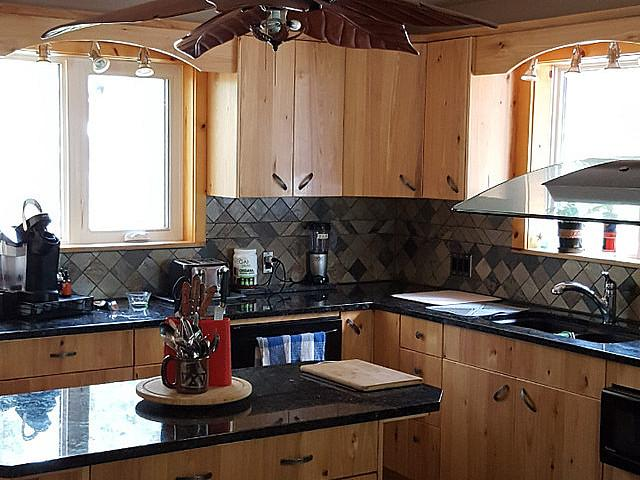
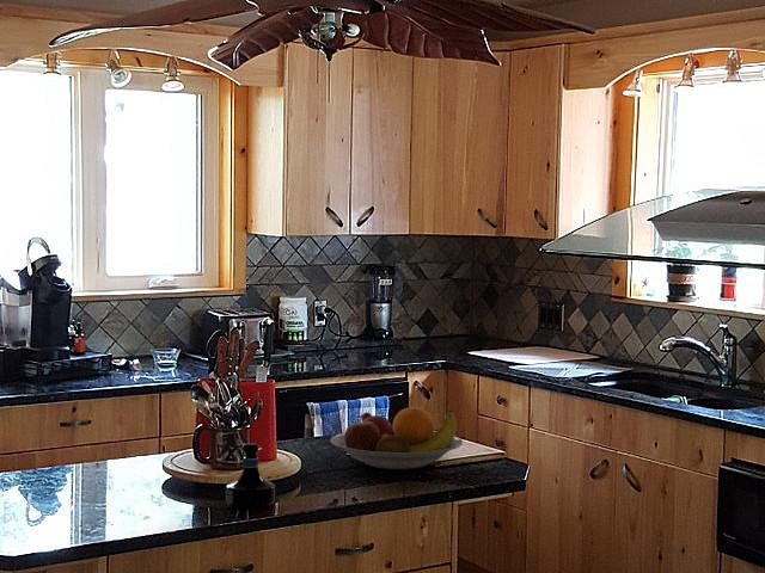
+ fruit bowl (396, 435)
+ tequila bottle (250, 473)
